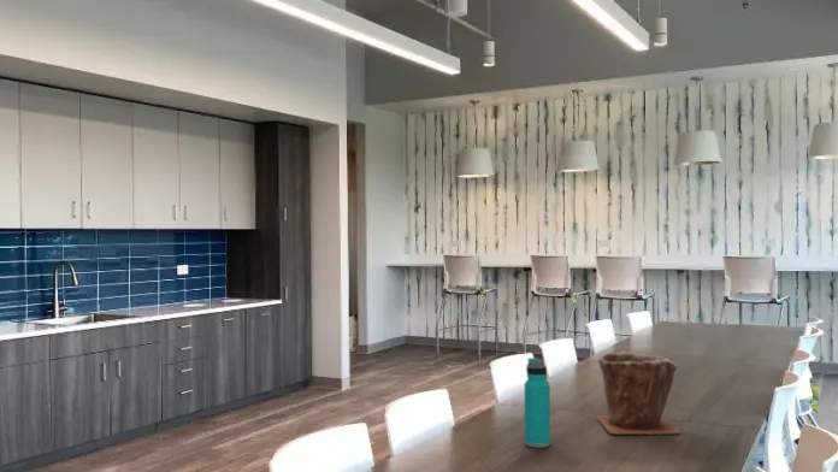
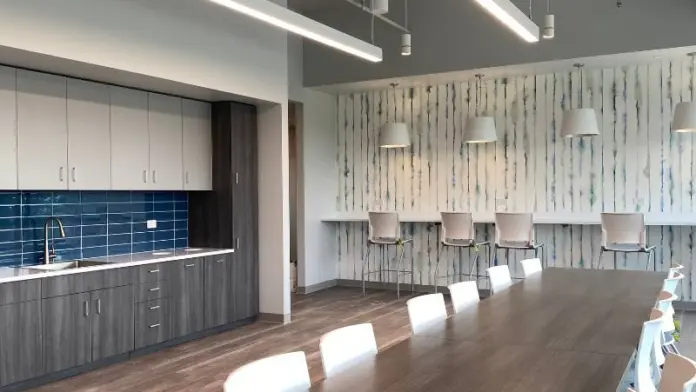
- plant pot (637, 390)
- water bottle (537, 401)
